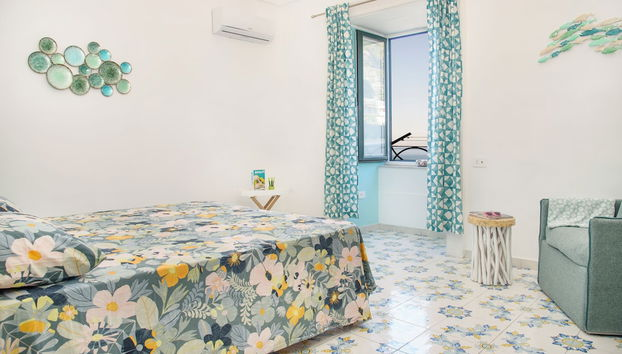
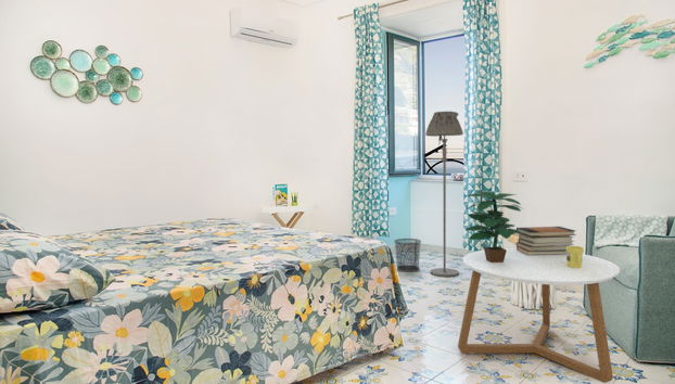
+ floor lamp (444, 193)
+ potted plant (494, 226)
+ book stack (545, 240)
+ mug (575, 257)
+ coffee table (543, 307)
+ waste bin (407, 254)
